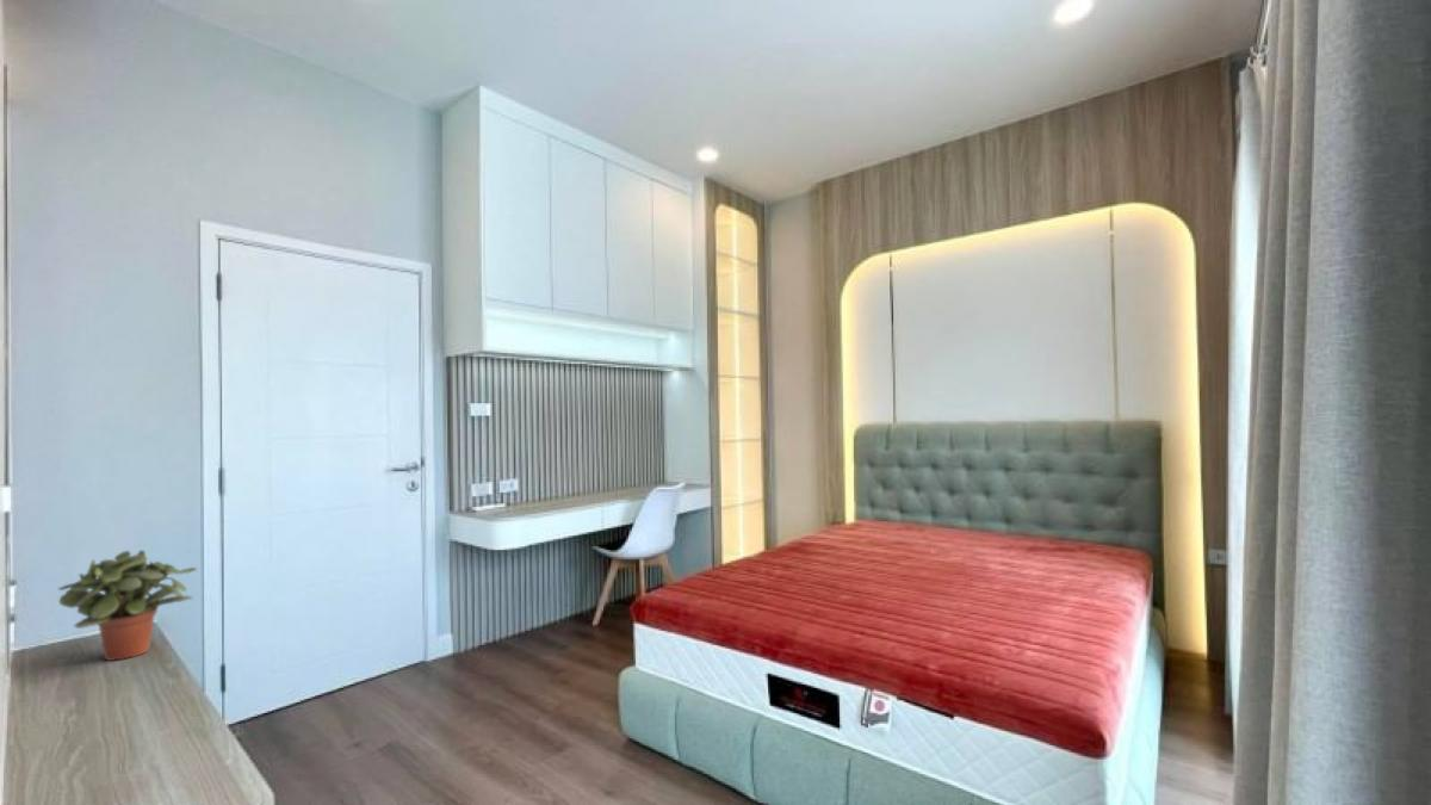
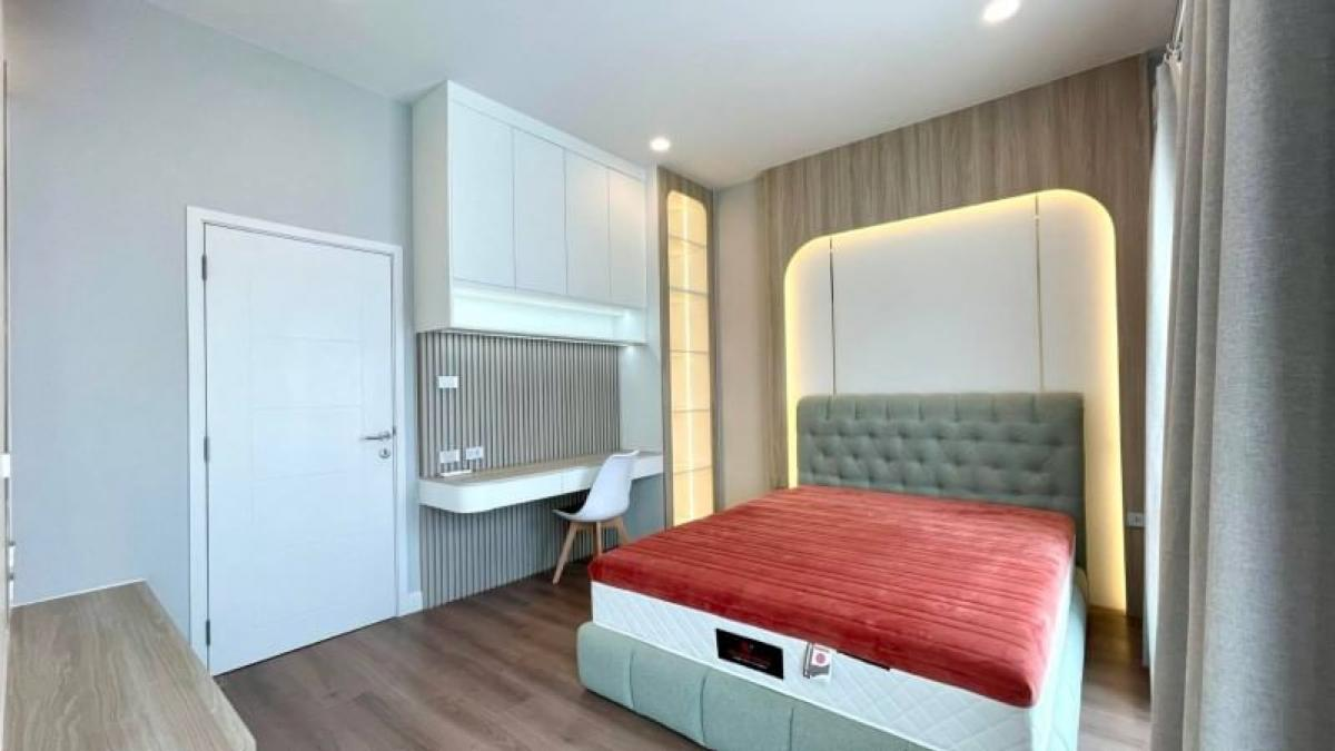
- potted plant (129, 600)
